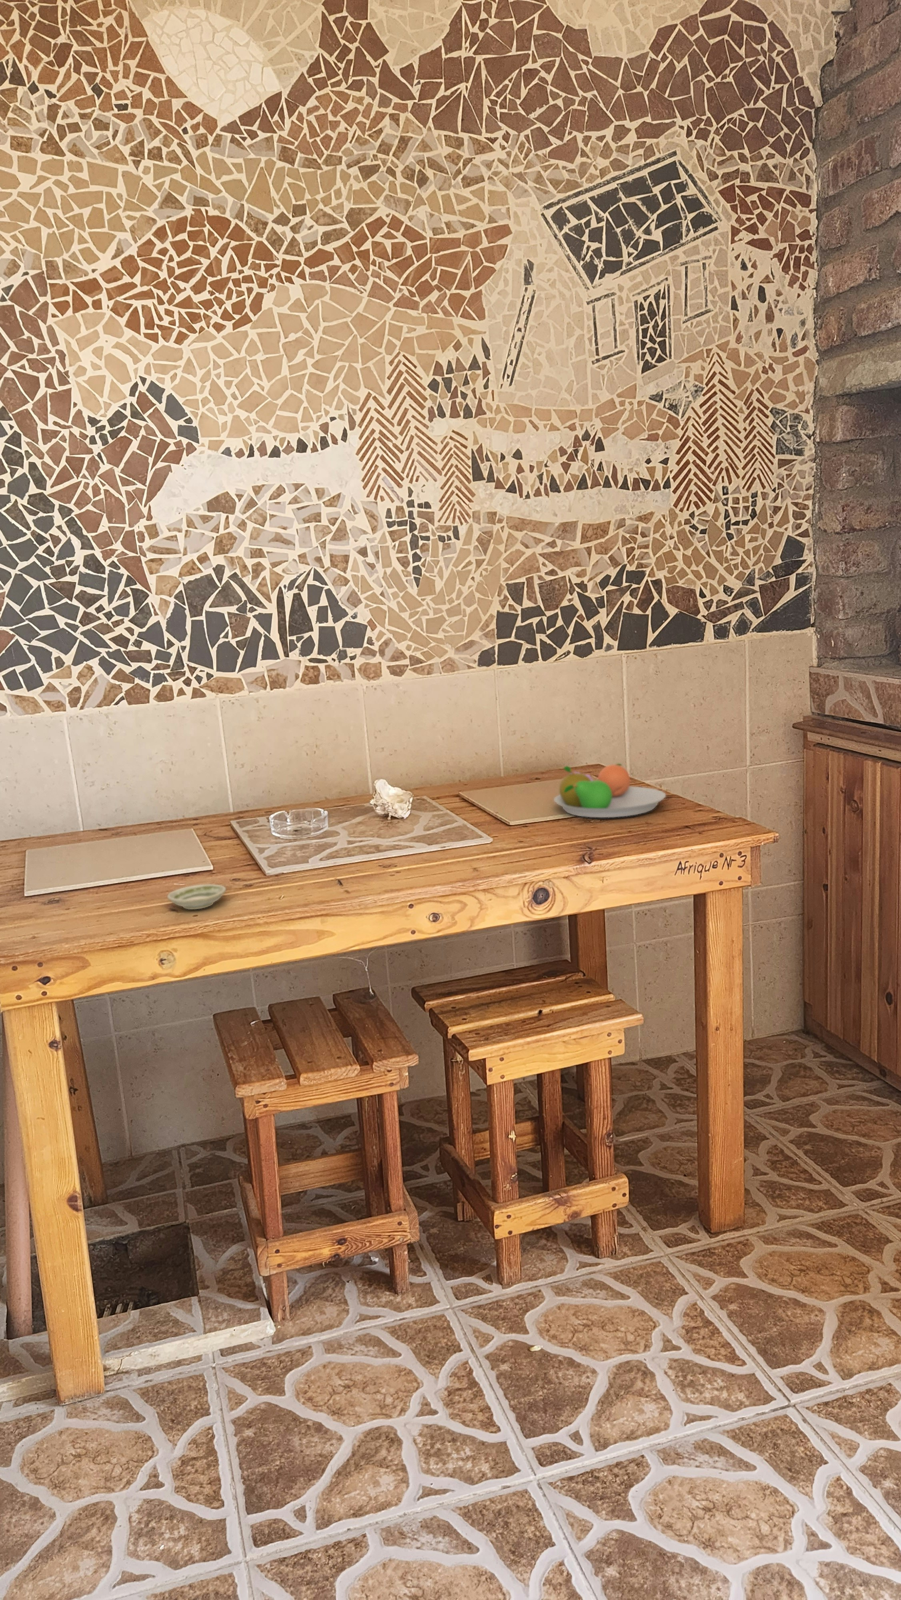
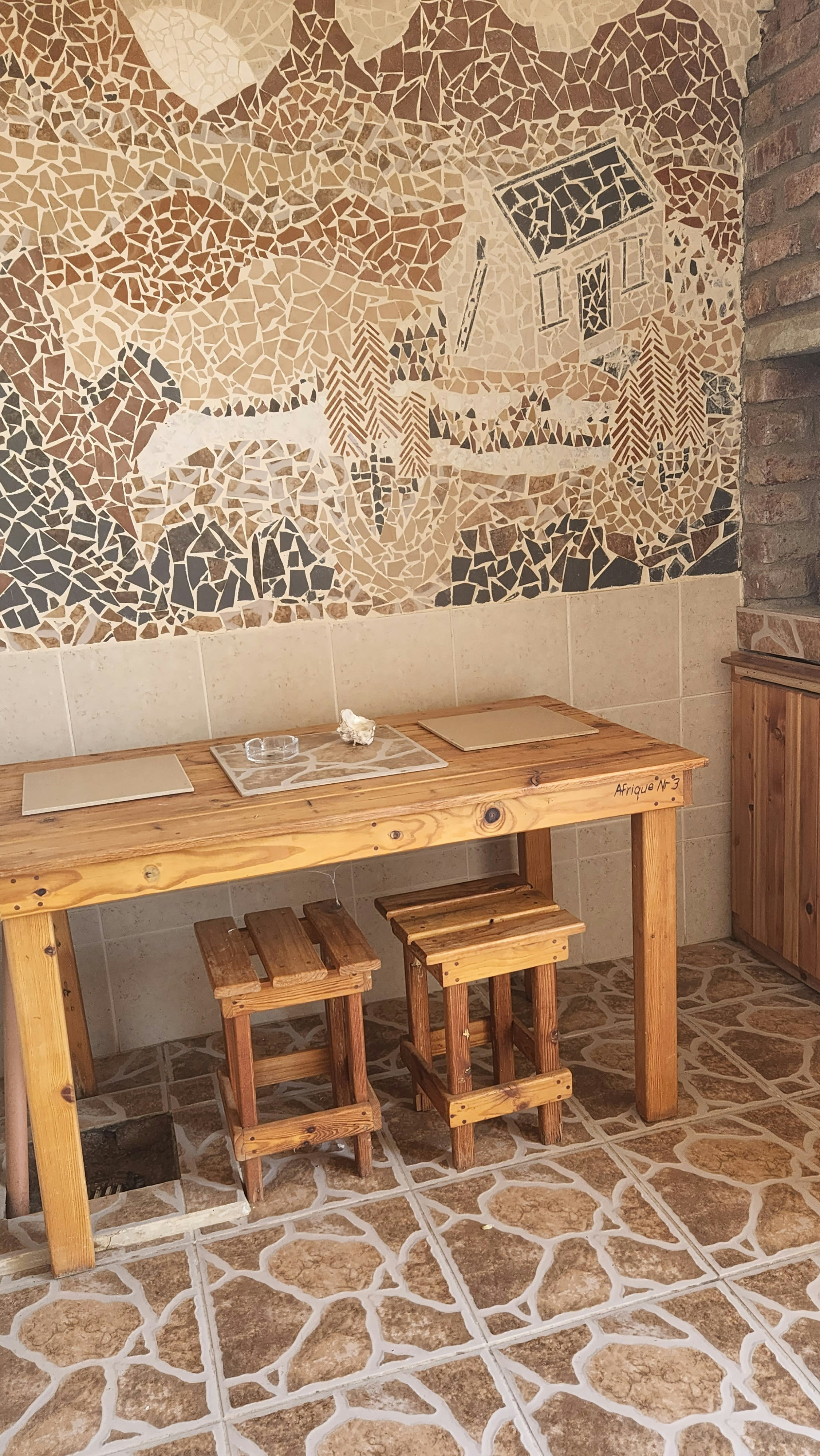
- saucer (198, 898)
- fruit bowl (605, 787)
